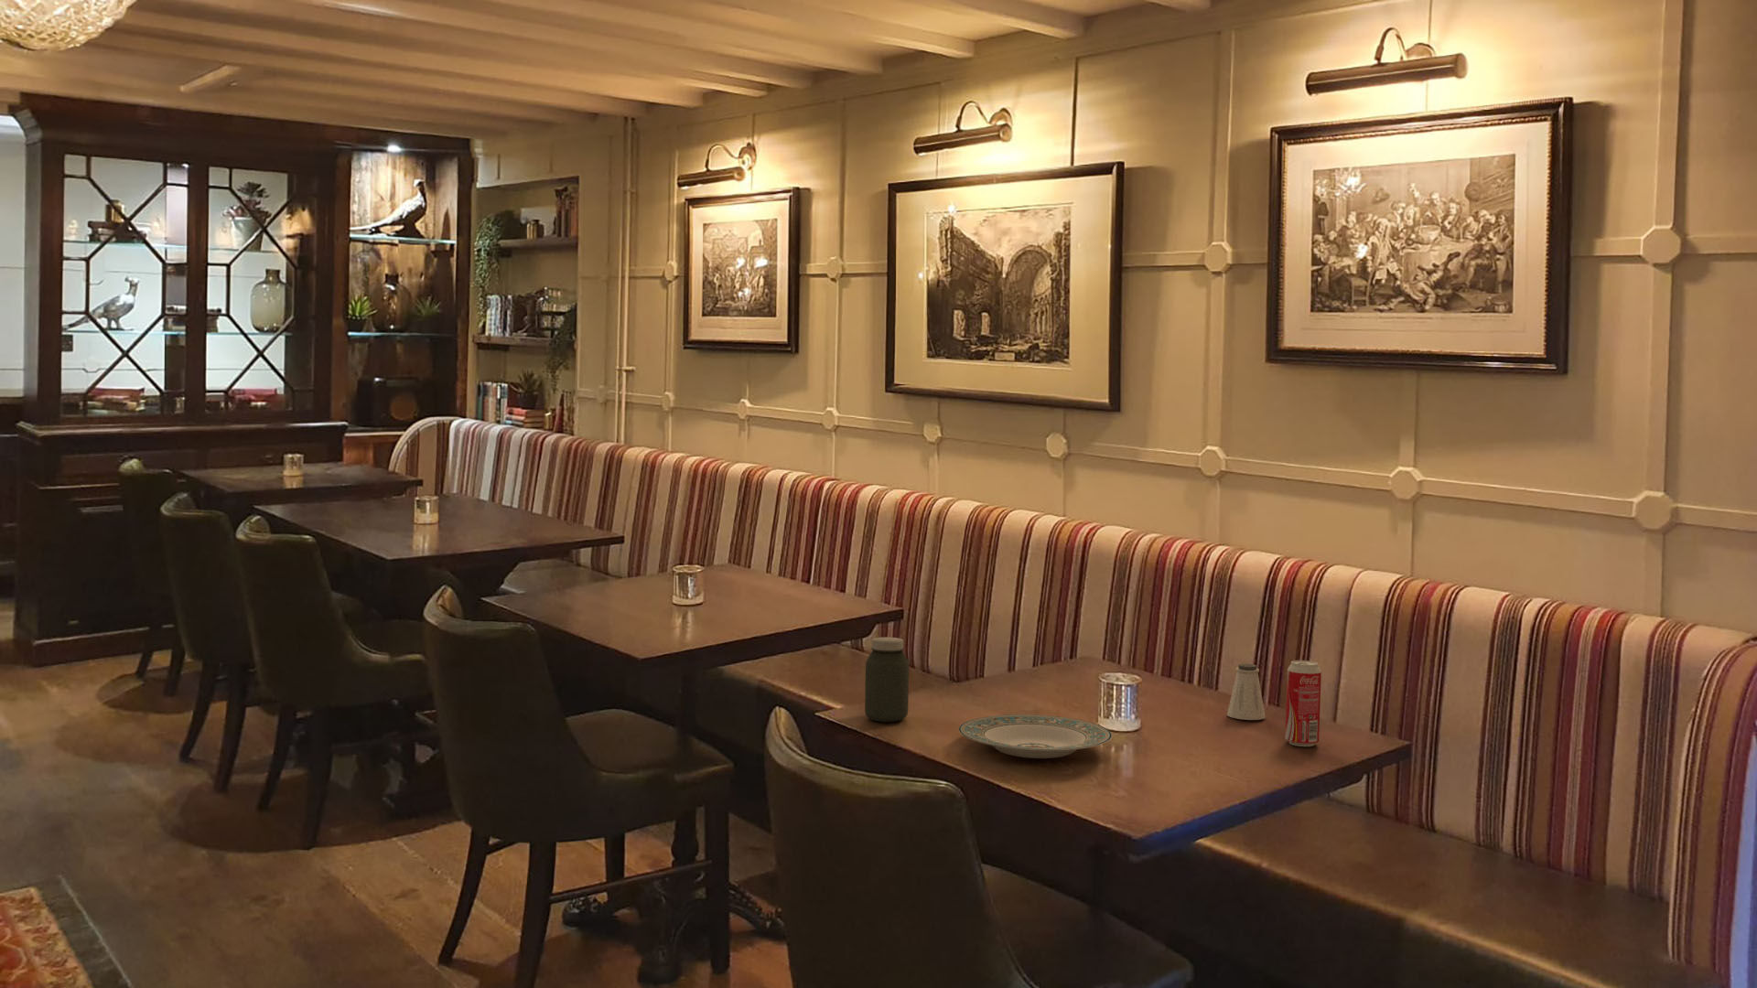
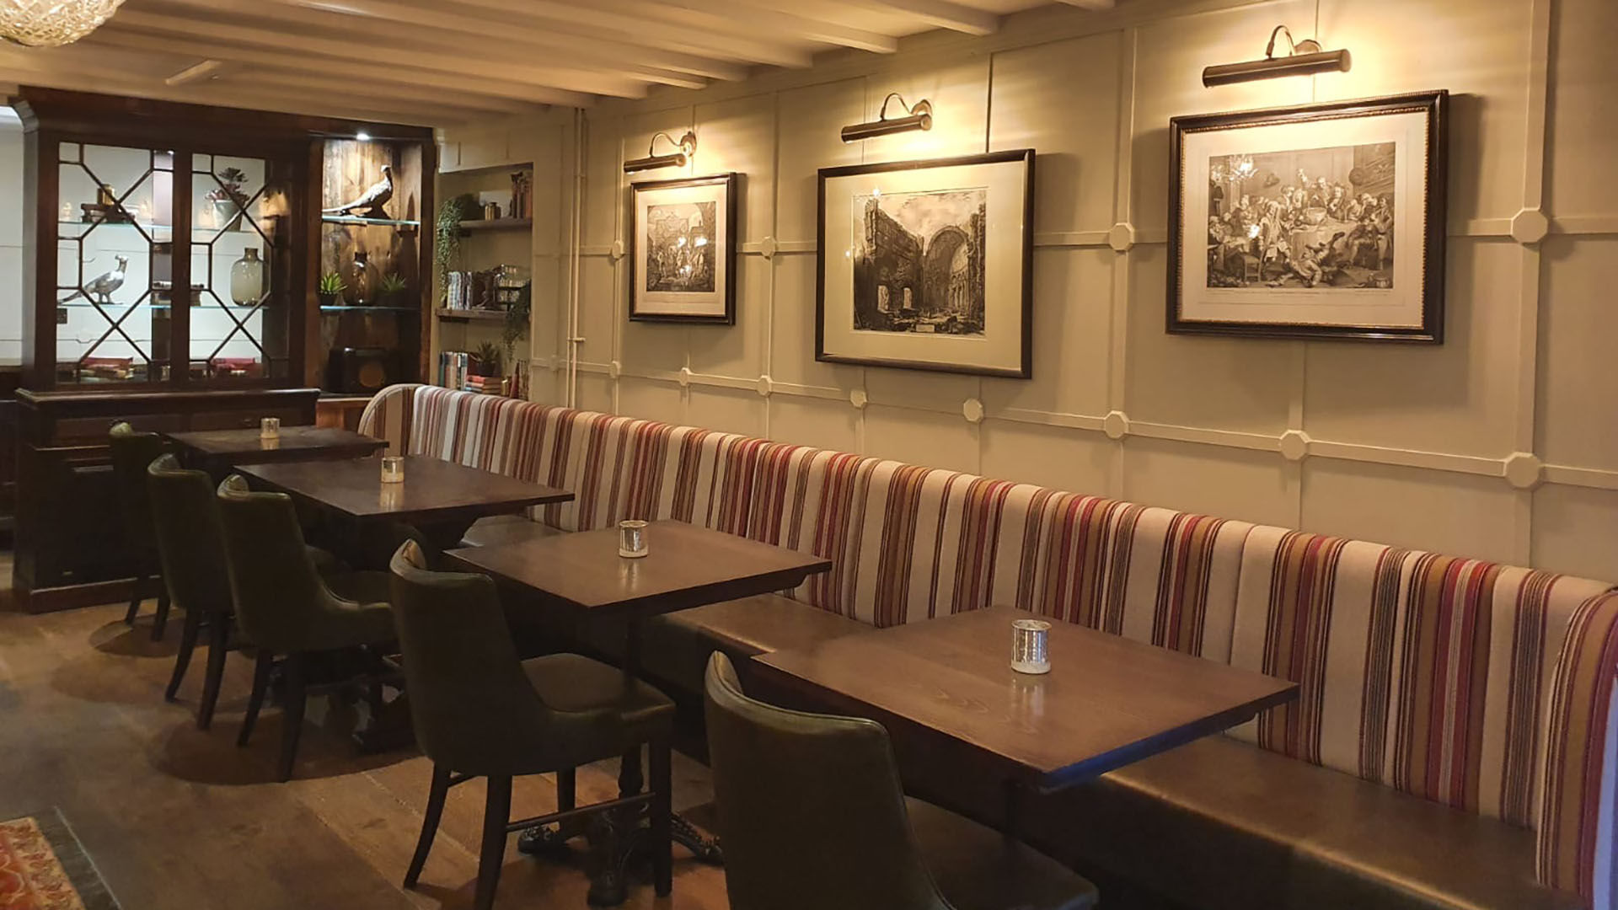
- jar (887, 679)
- plate (1034, 739)
- saltshaker (1247, 690)
- beverage can (1303, 702)
